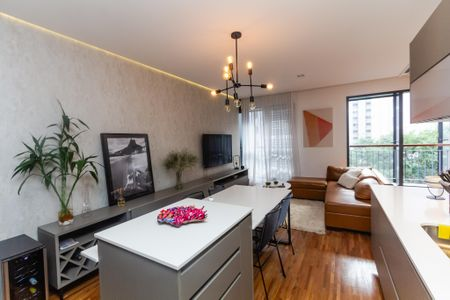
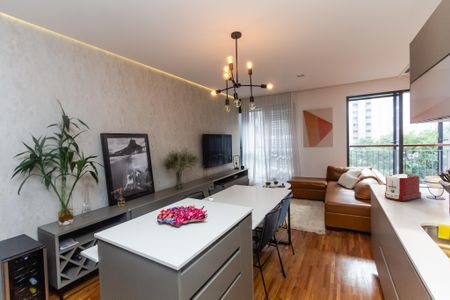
+ toaster (402, 186)
